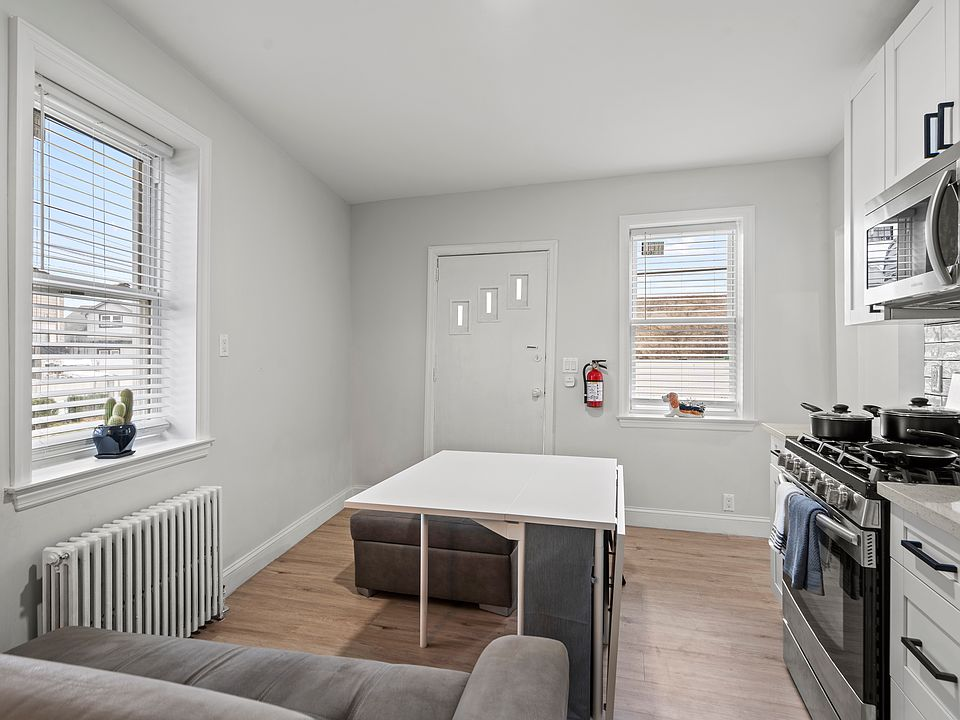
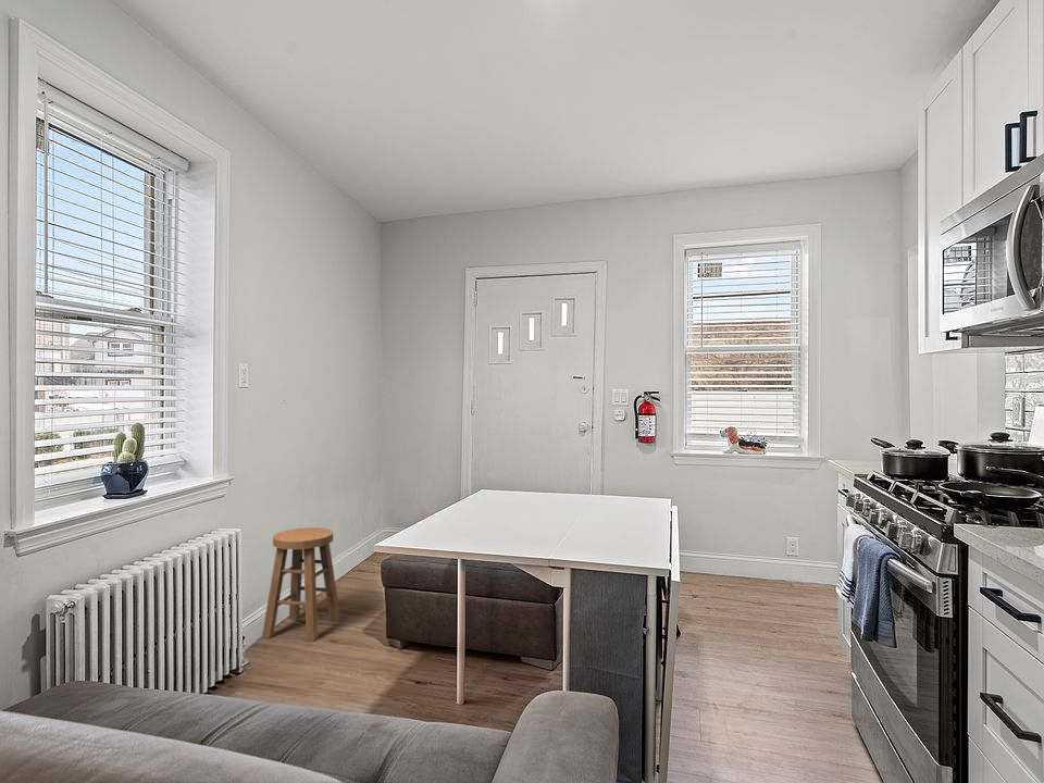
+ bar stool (304, 581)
